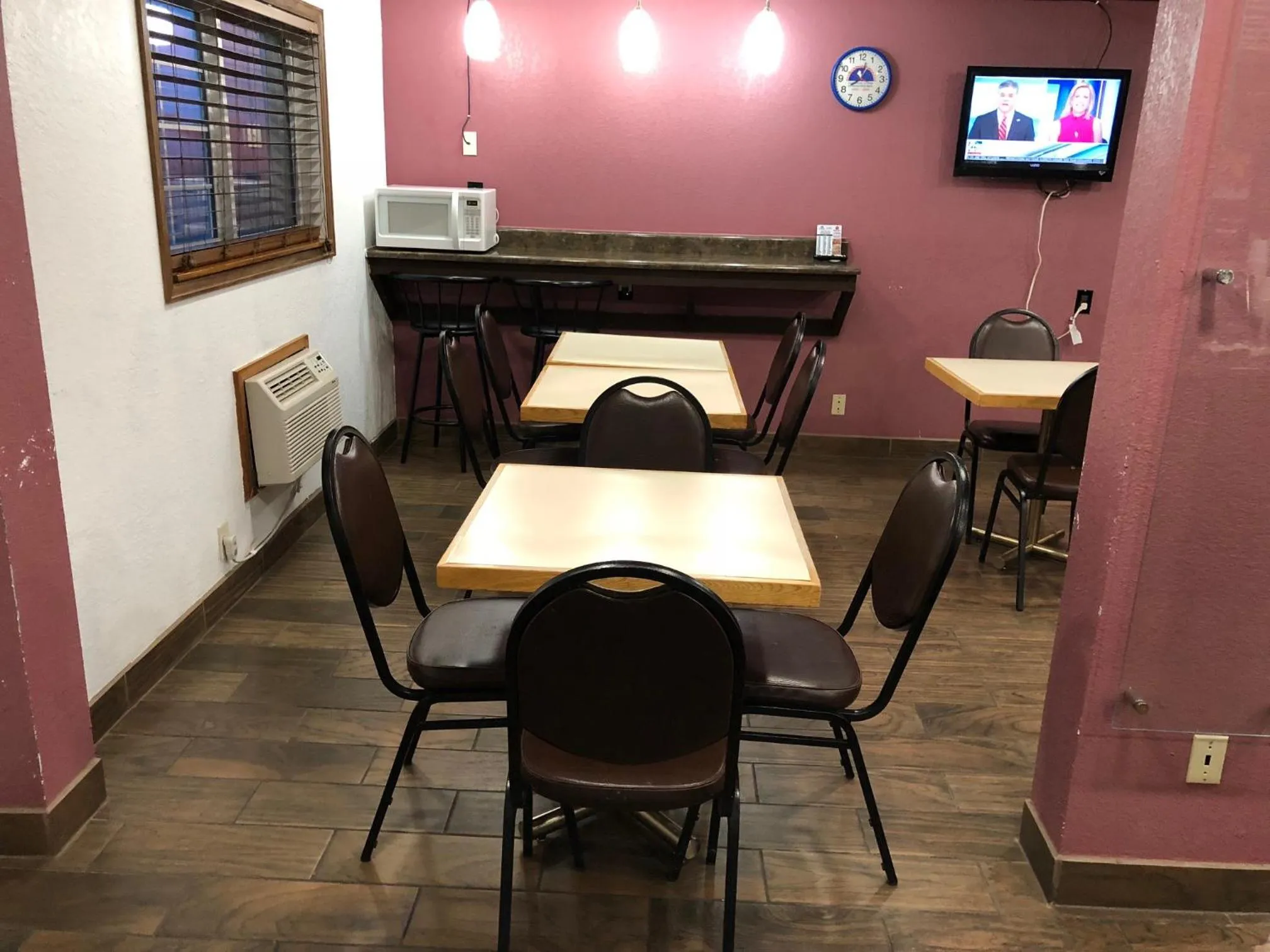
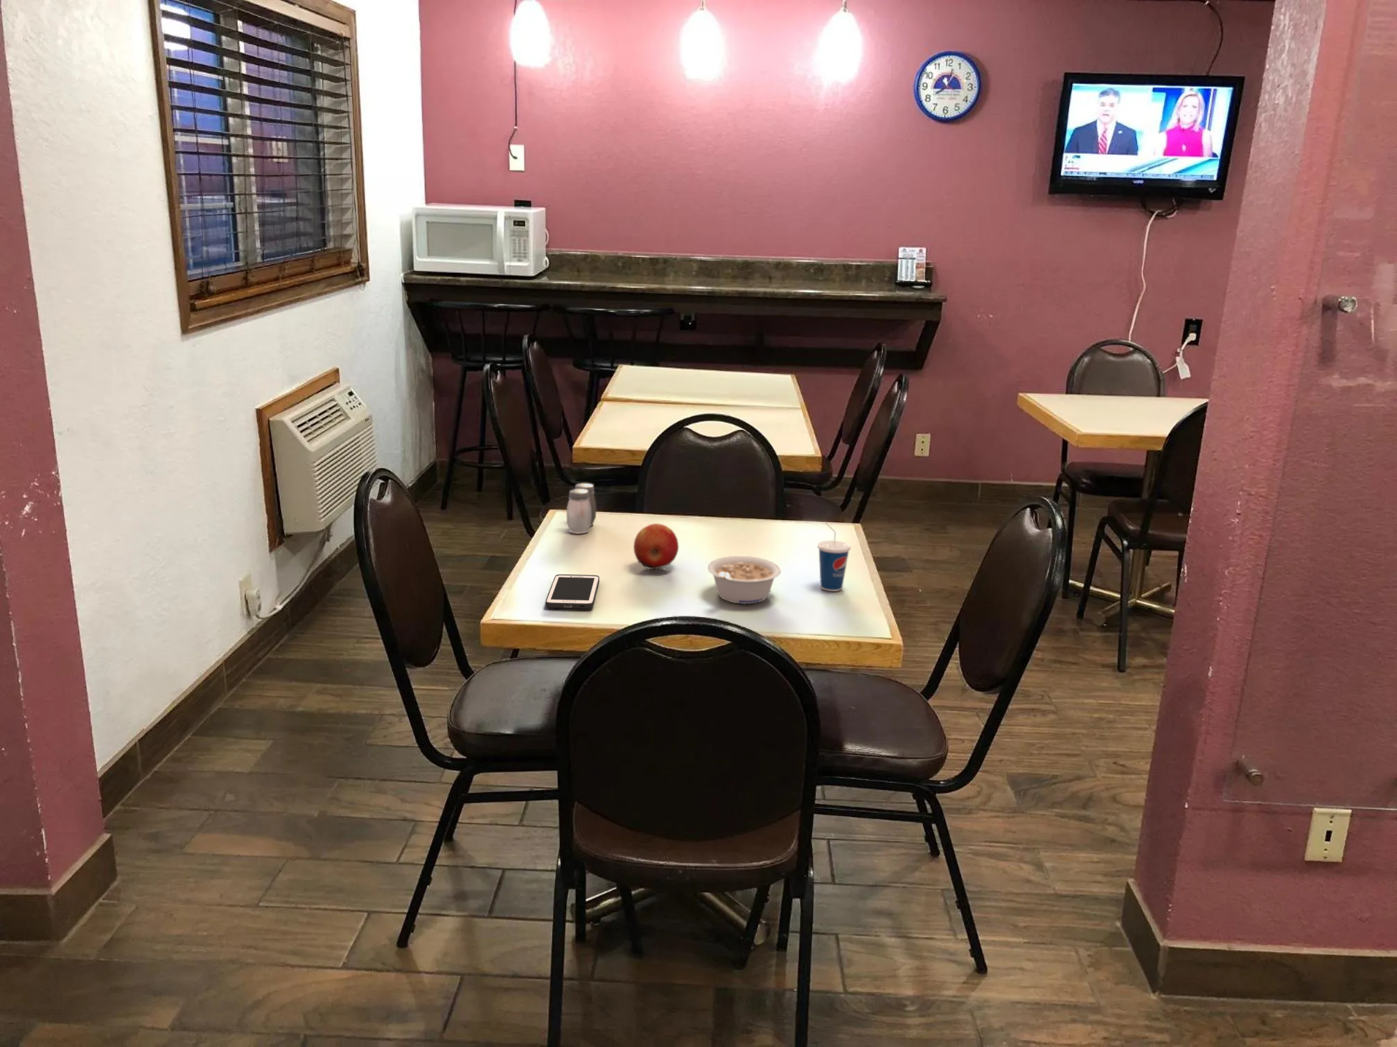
+ salt and pepper shaker (582, 507)
+ legume (744, 580)
+ cup (833, 554)
+ apple (656, 547)
+ cell phone (573, 591)
